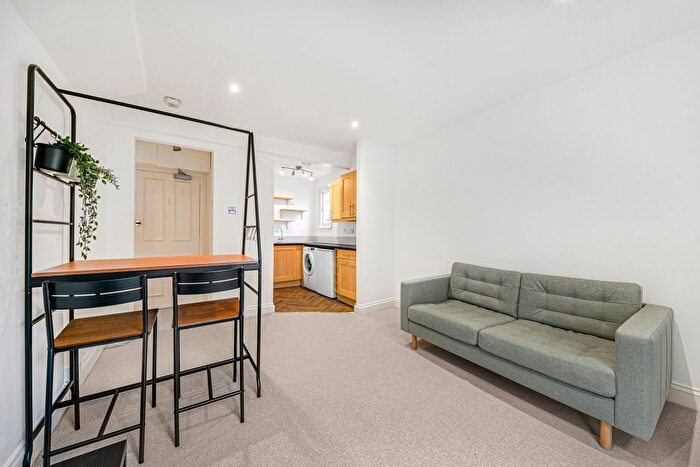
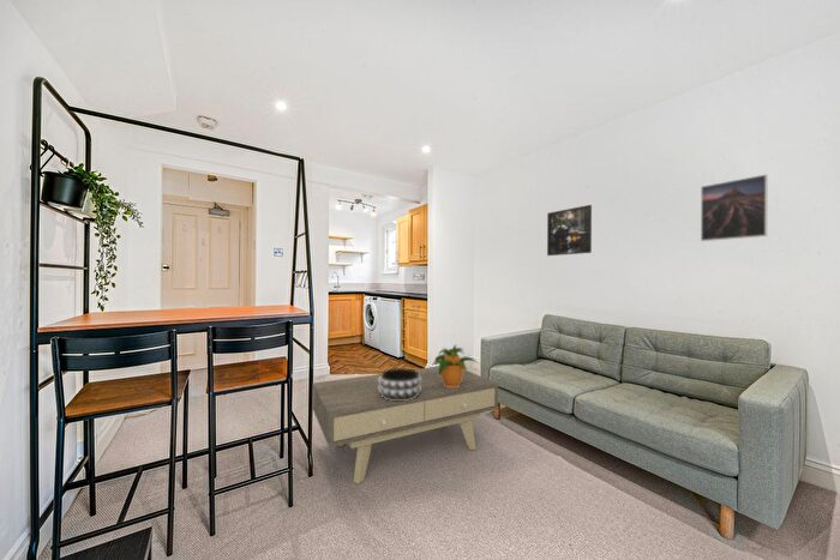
+ coffee table (406, 415)
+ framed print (732, 210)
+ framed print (568, 231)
+ potted plant (455, 365)
+ decorative bowl (400, 383)
